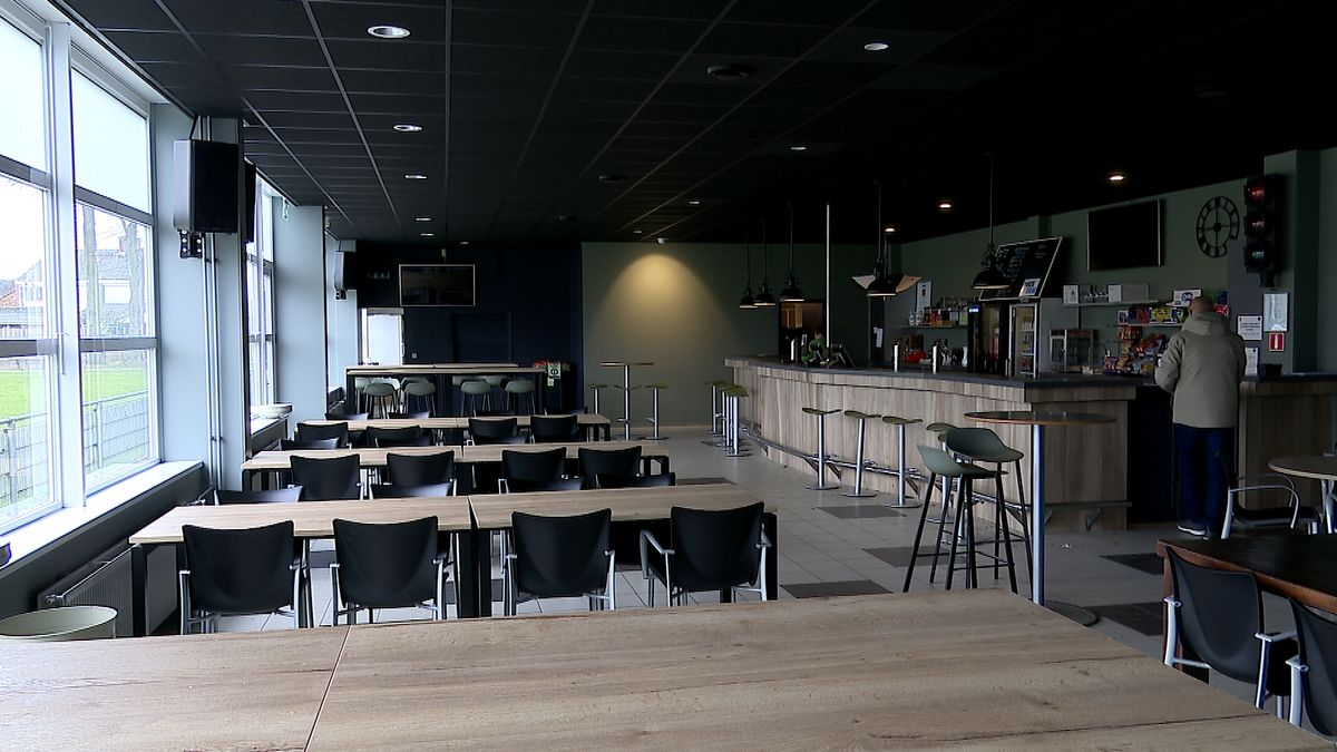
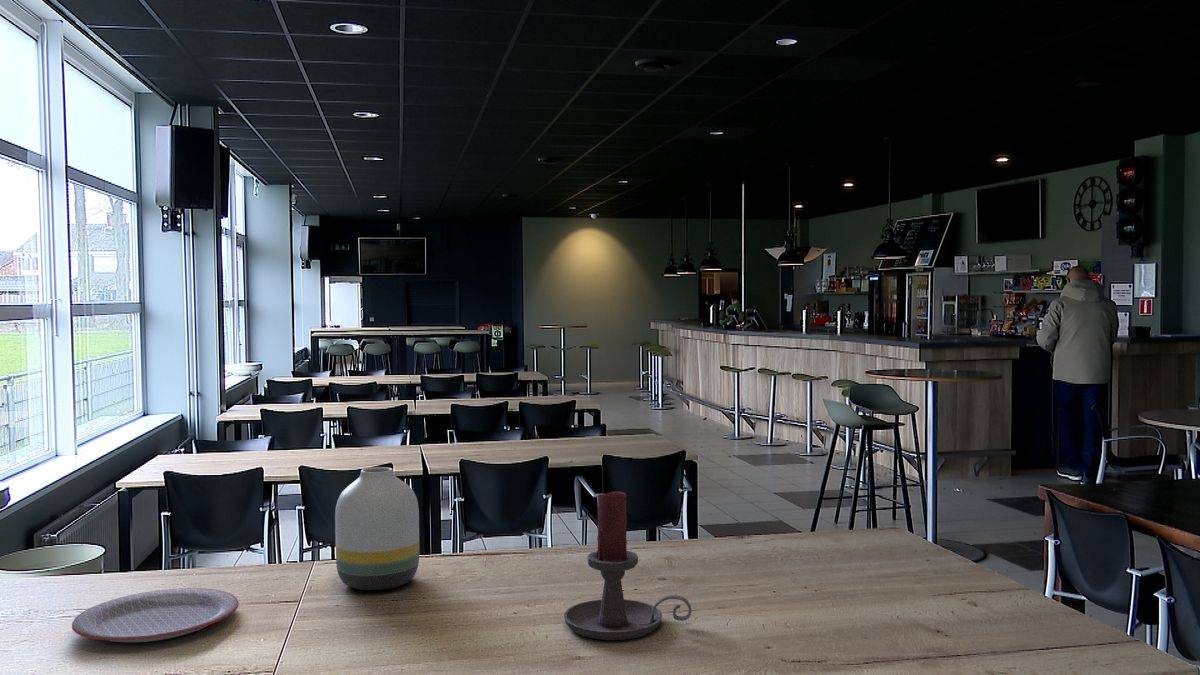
+ candle holder (627, 558)
+ plate (158, 617)
+ vase (377, 526)
